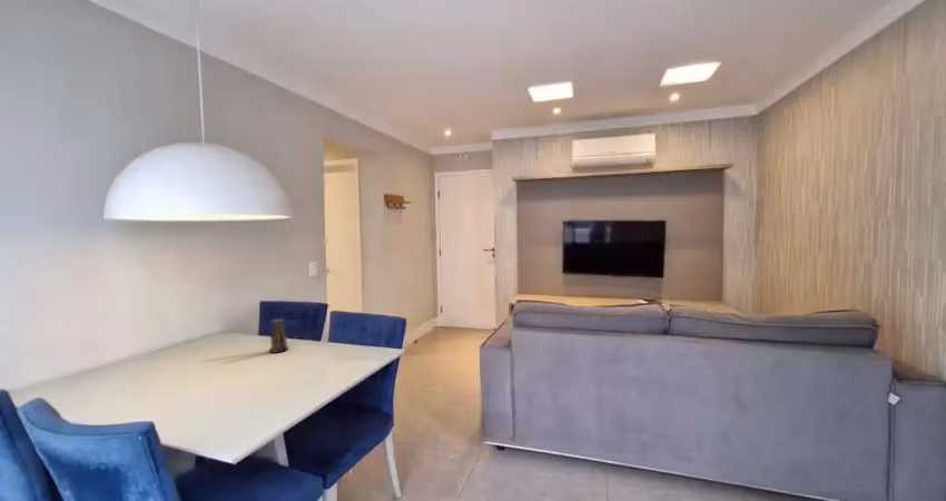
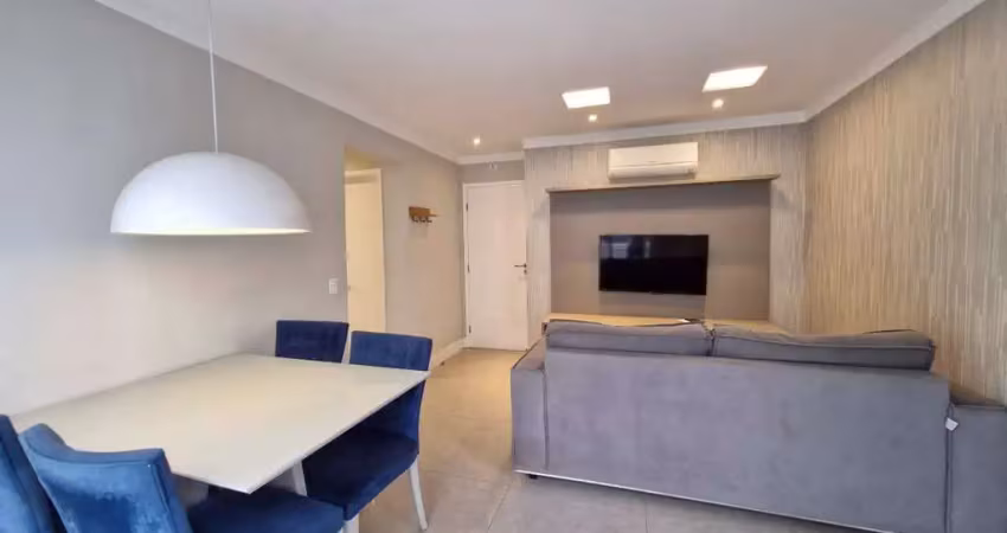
- candle (277, 334)
